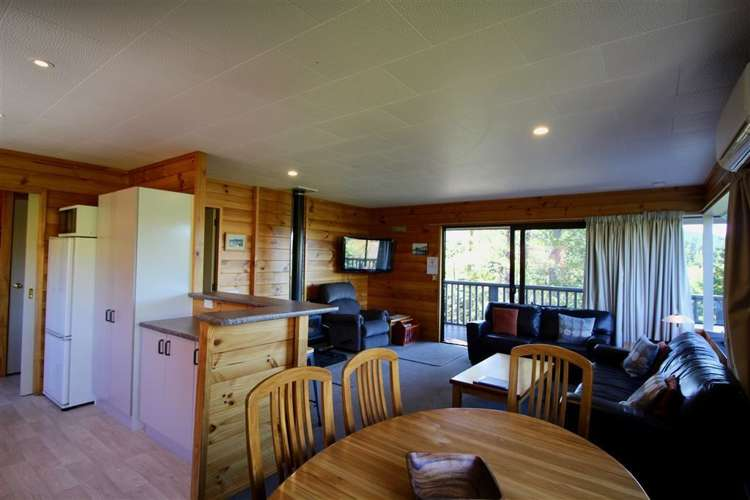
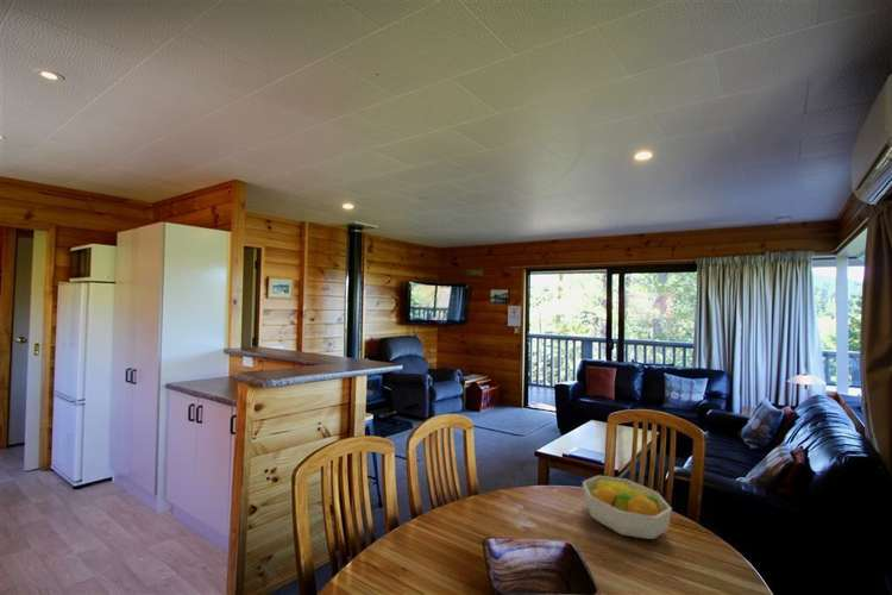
+ fruit bowl (623, 501)
